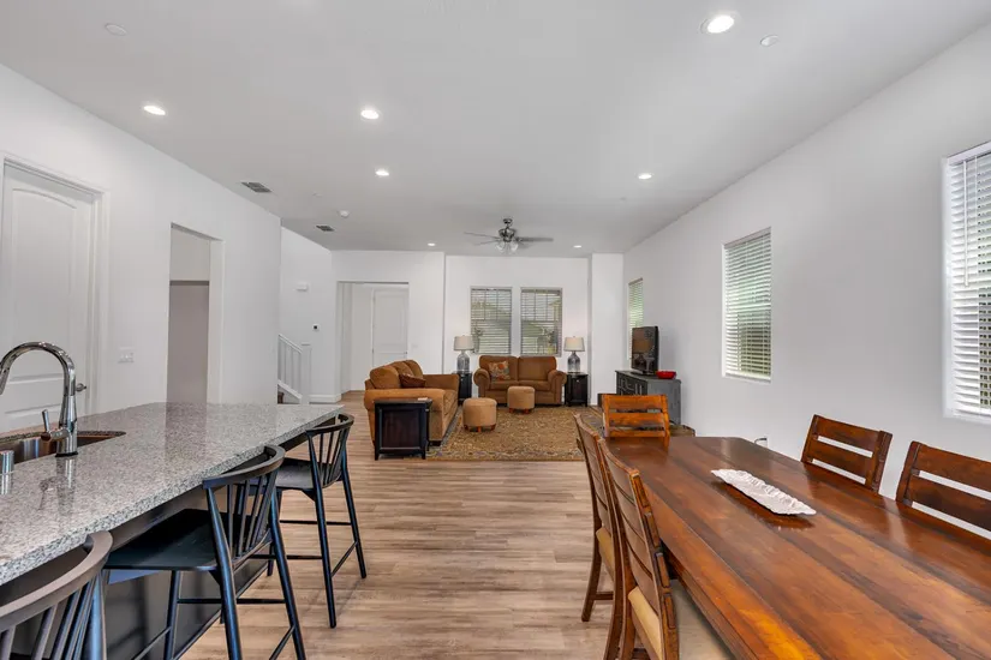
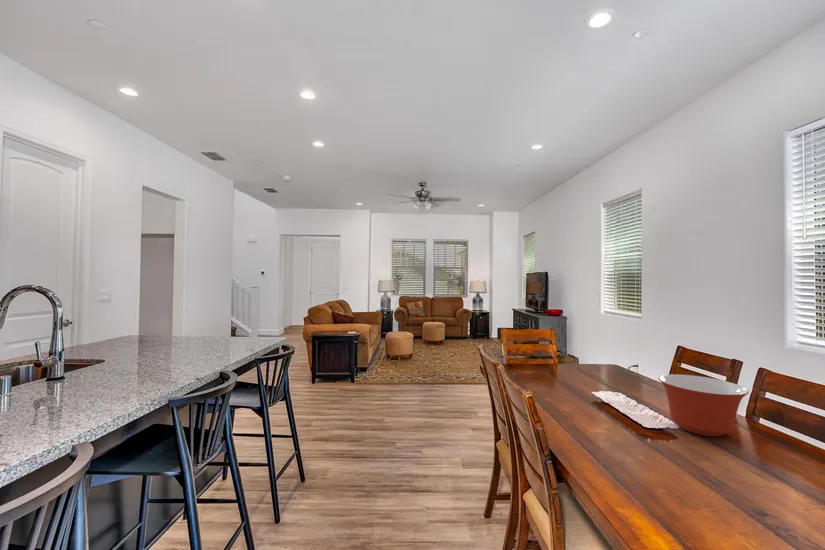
+ mixing bowl (700, 406)
